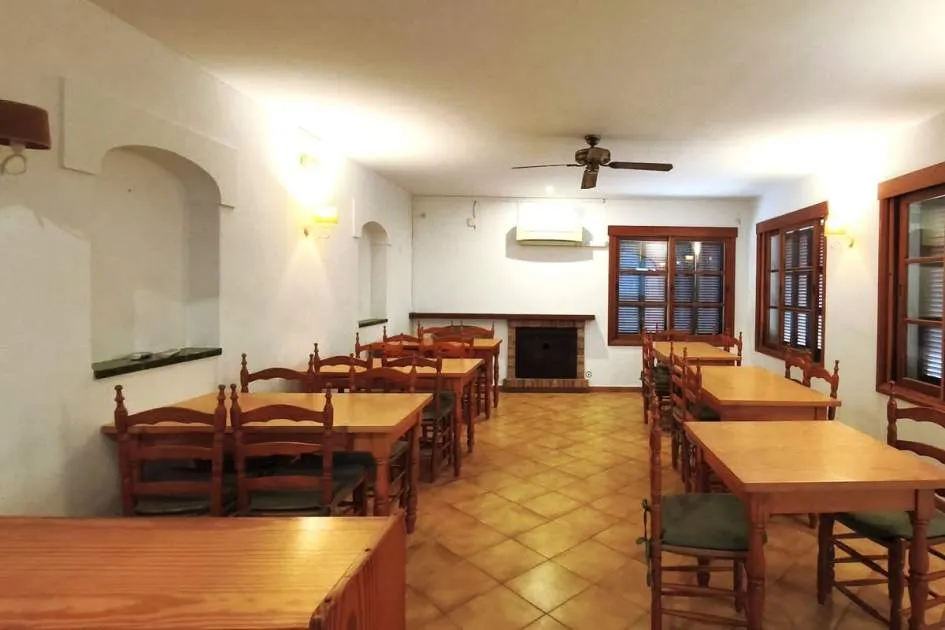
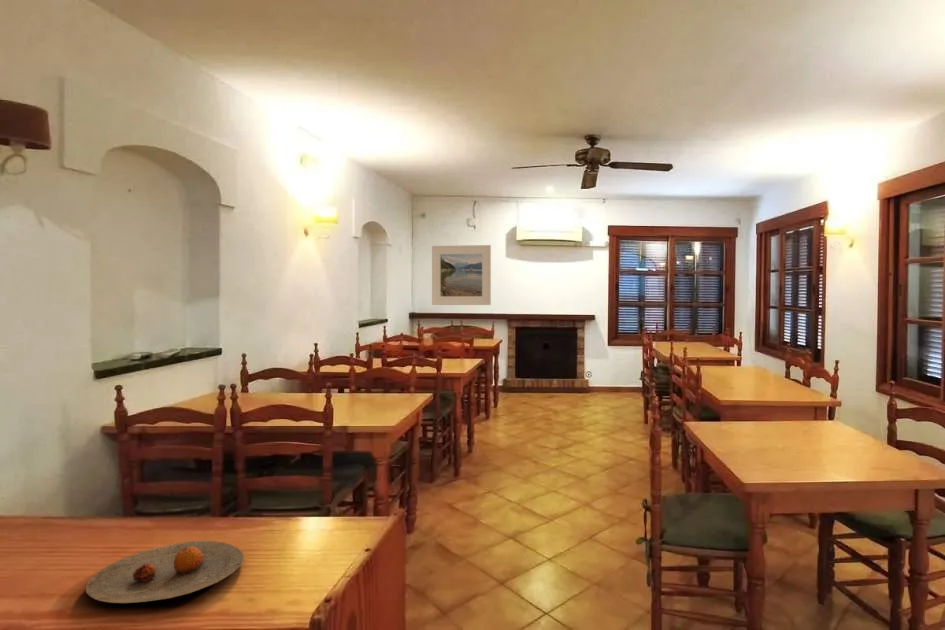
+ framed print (461, 275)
+ plate (169, 563)
